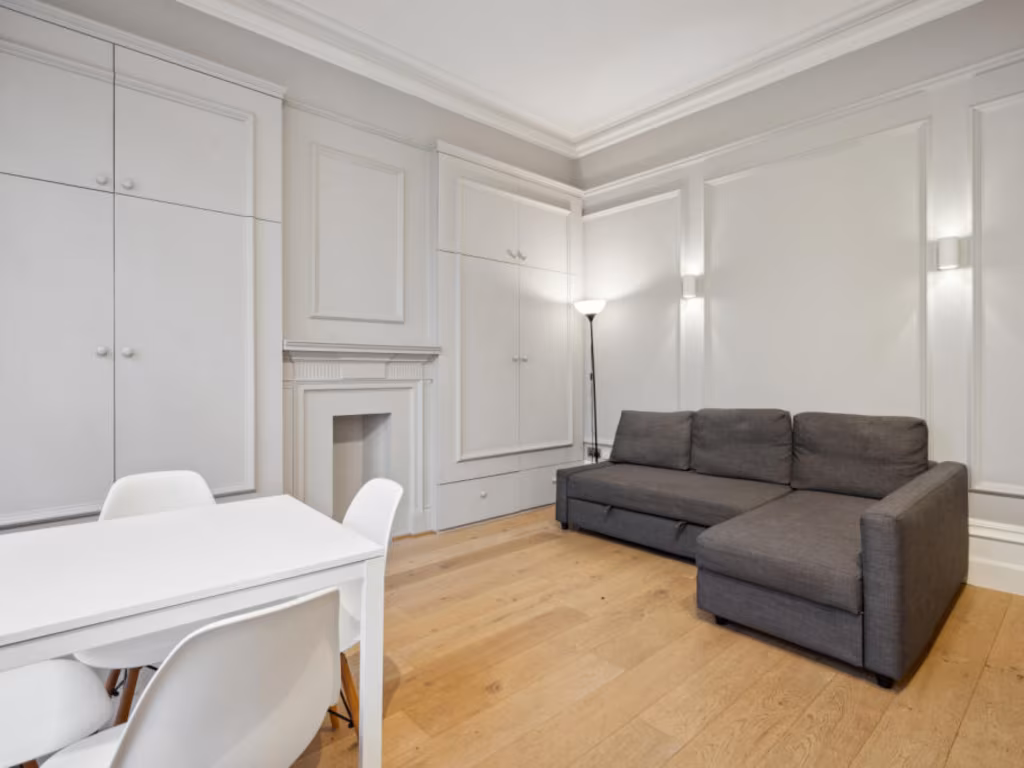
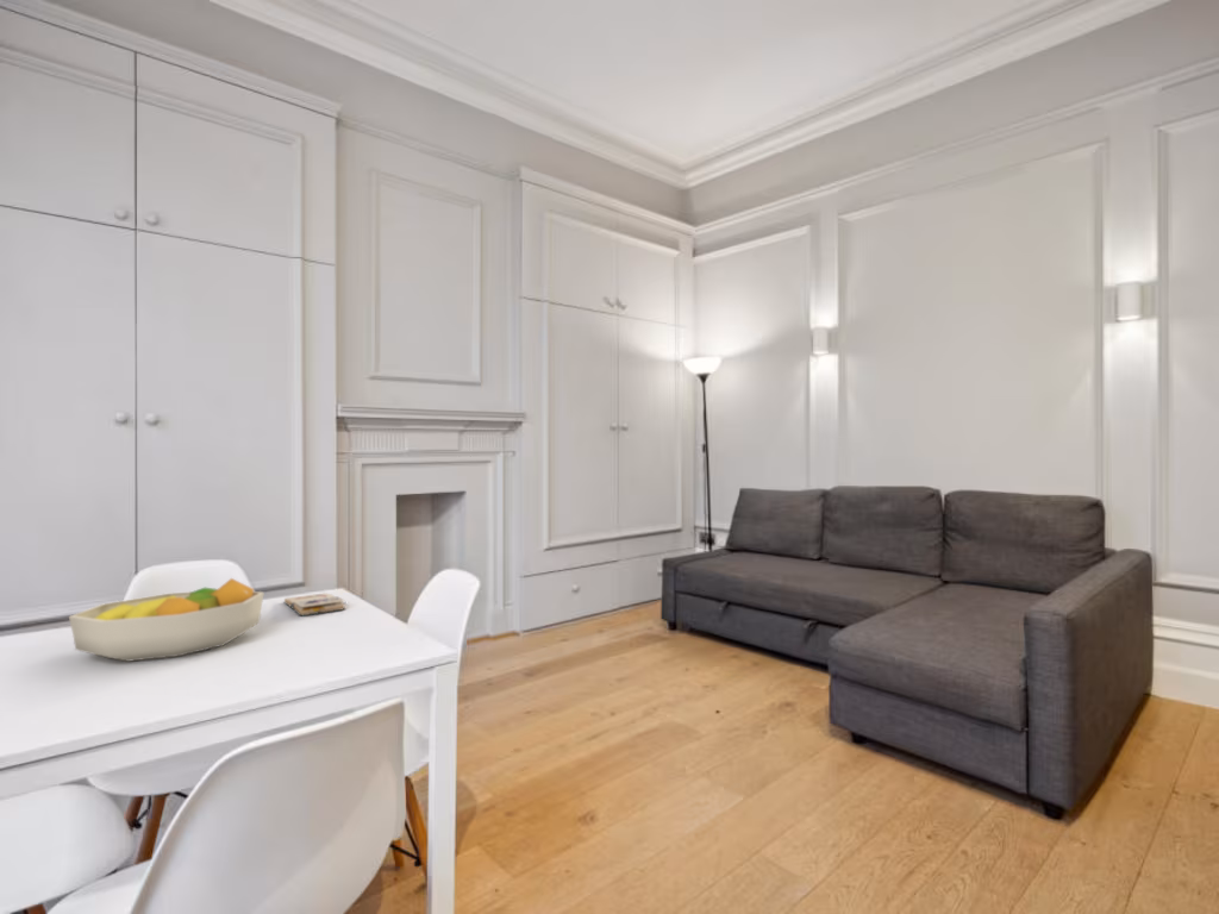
+ fruit bowl (174, 614)
+ paperback book (317, 601)
